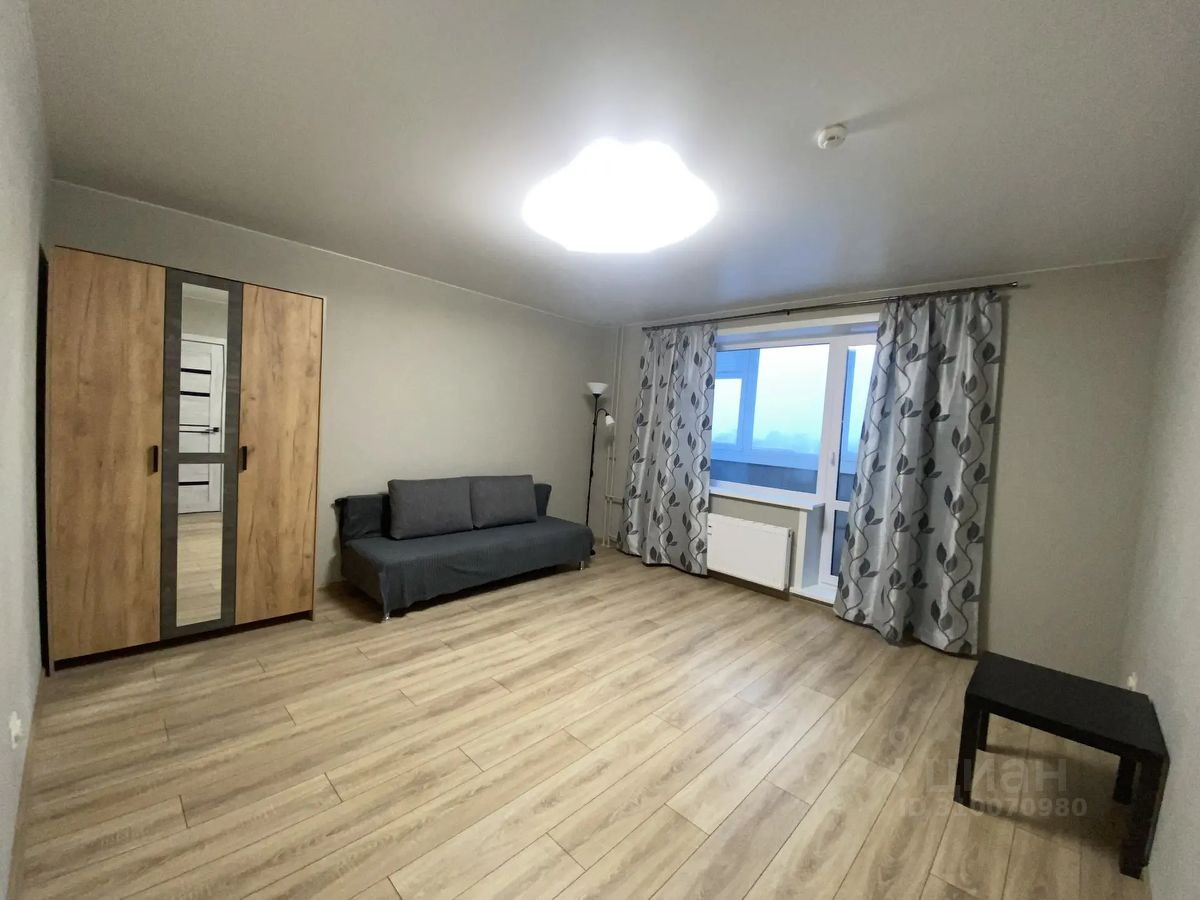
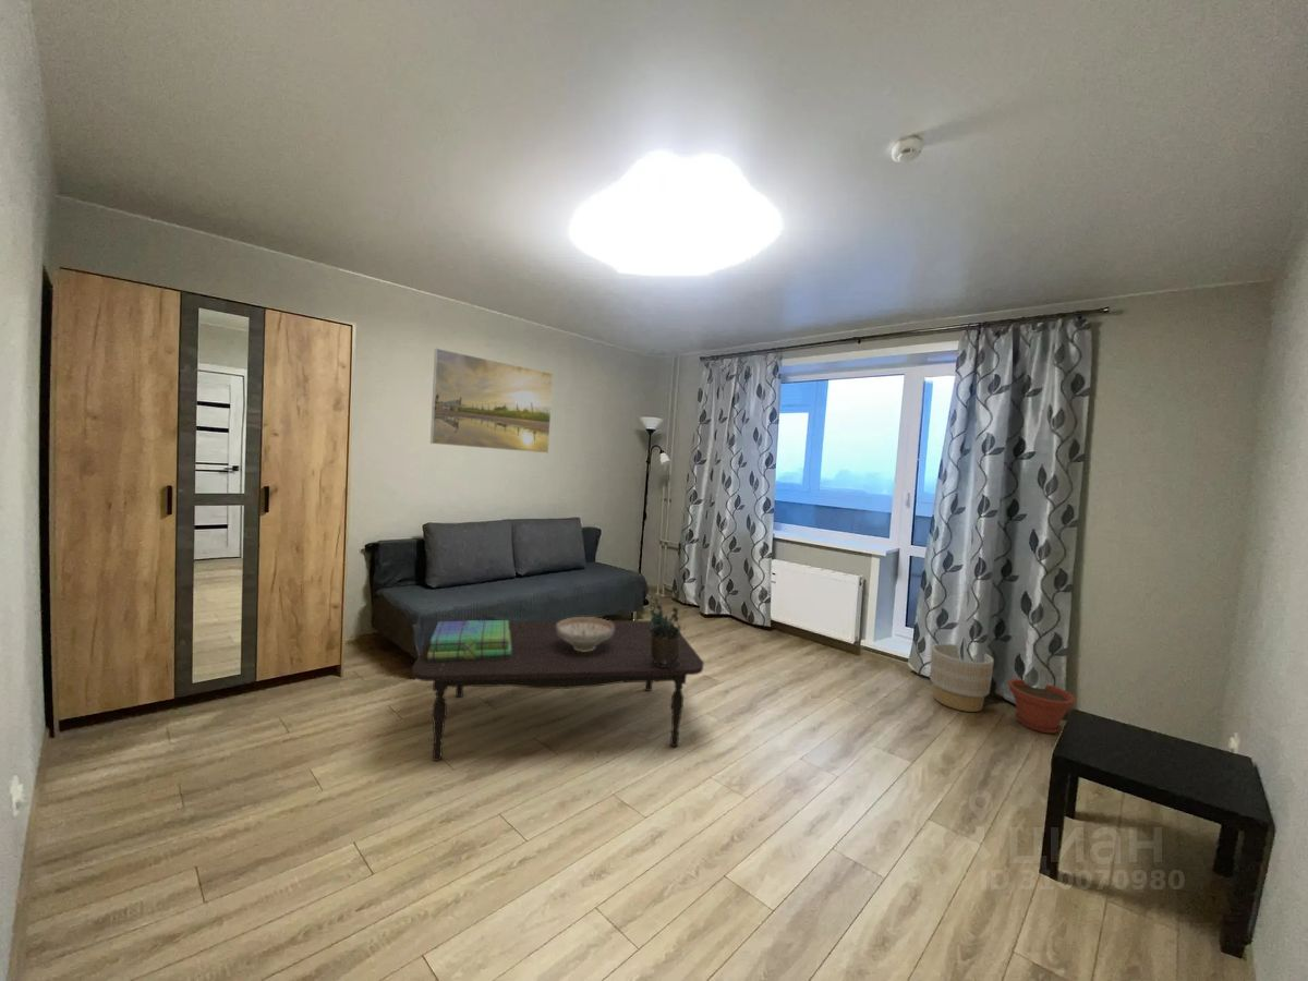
+ stack of books (471, 641)
+ coffee table (561, 680)
+ decorative bowl (584, 638)
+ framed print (496, 405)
+ planter (959, 677)
+ plant pot (1039, 707)
+ potted plant (662, 629)
